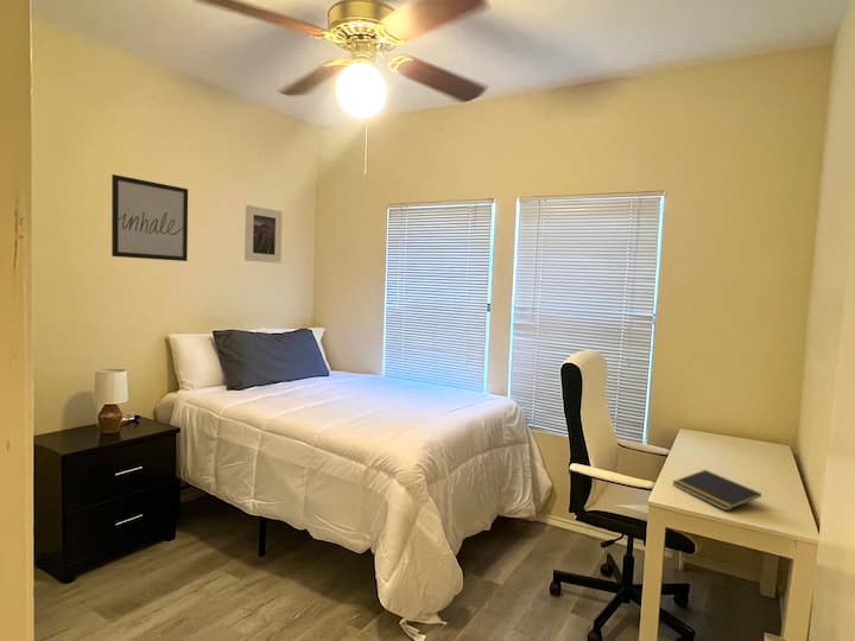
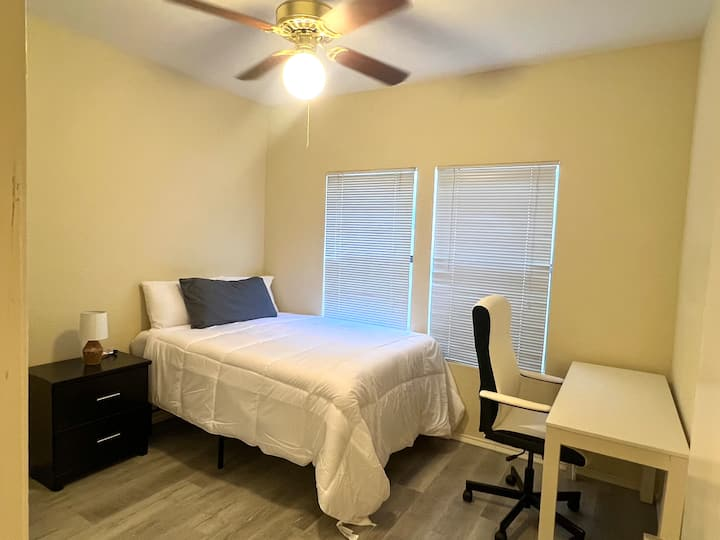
- wall art (152, 221)
- notepad (714, 488)
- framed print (264, 235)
